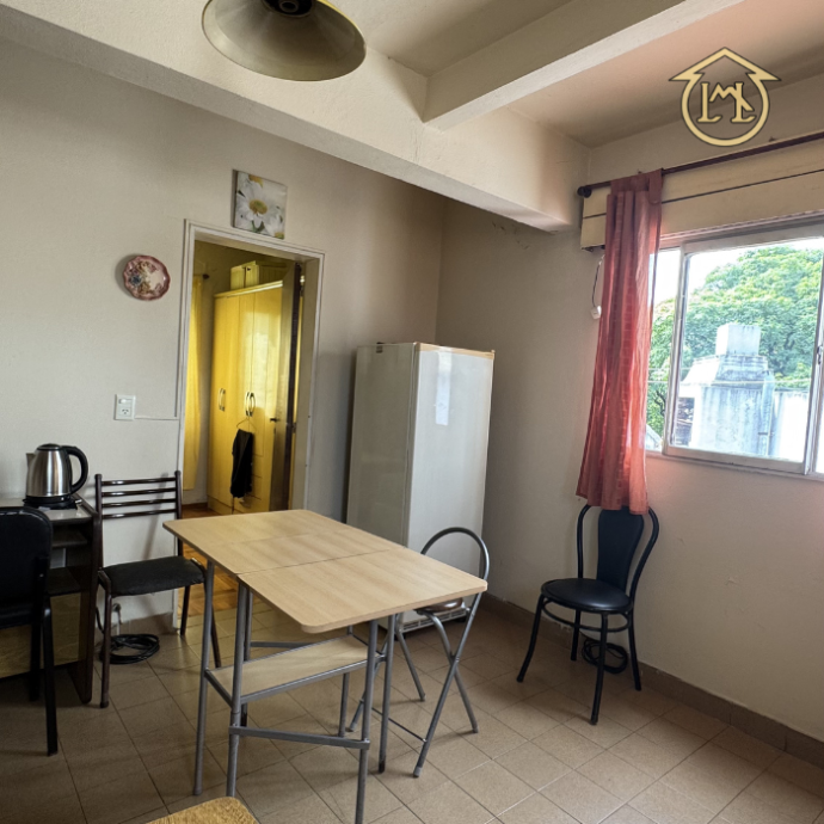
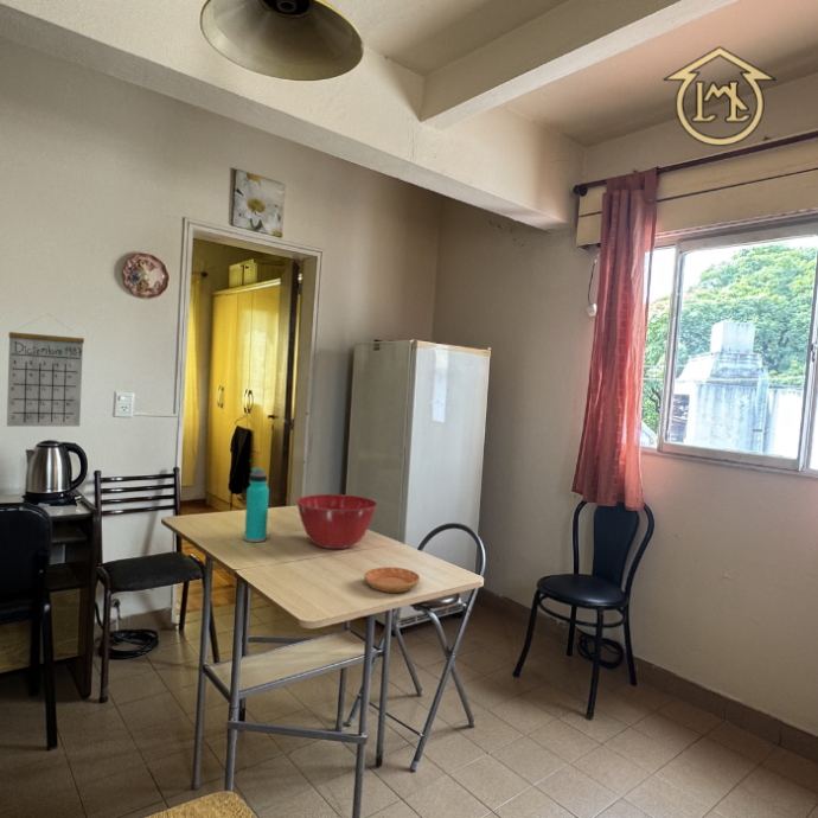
+ mixing bowl (335, 522)
+ saucer (391, 580)
+ water bottle (257, 504)
+ calendar (46, 370)
